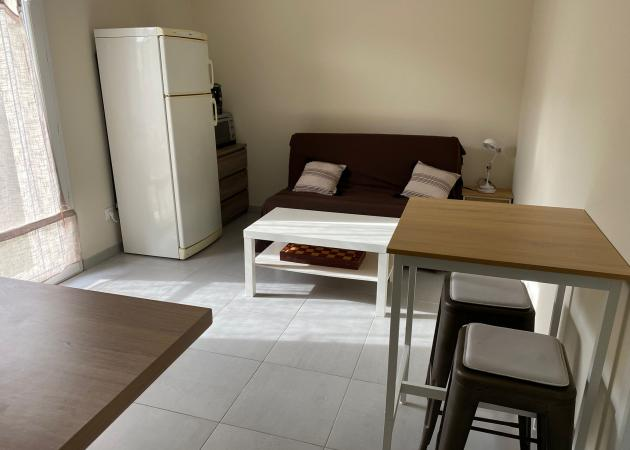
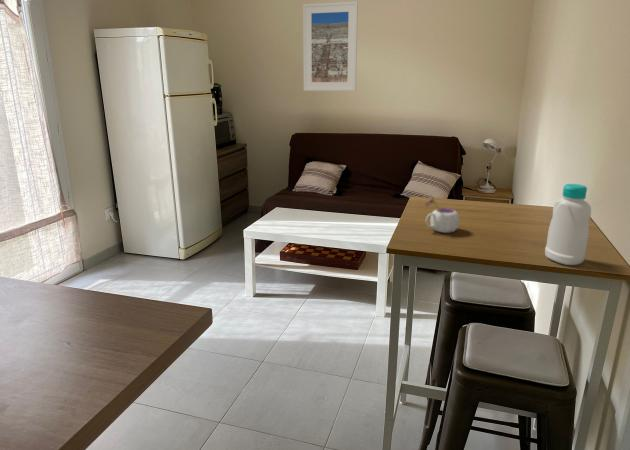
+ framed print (329, 48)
+ mug (440, 213)
+ bottle (569, 223)
